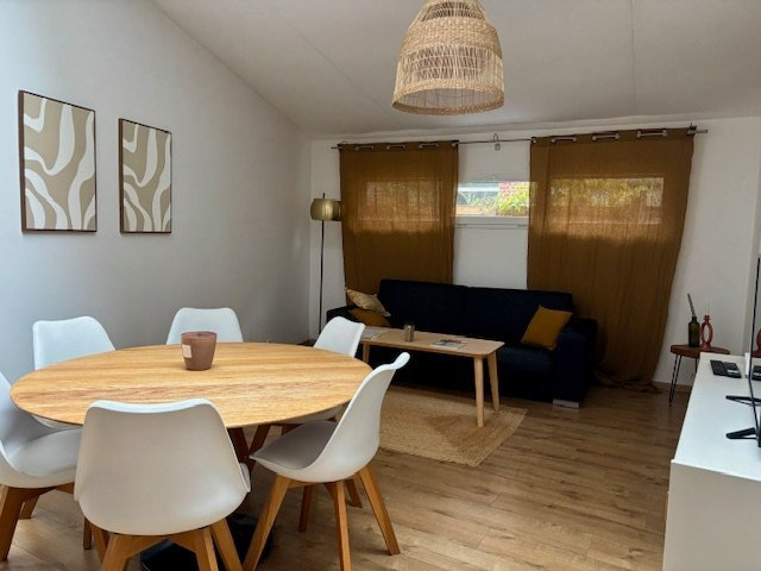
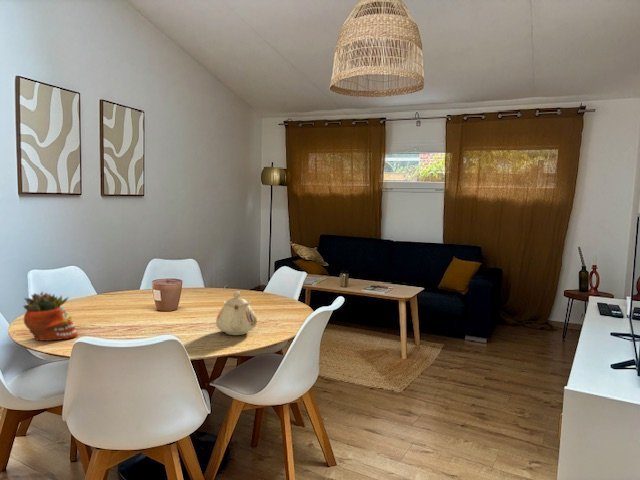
+ succulent planter (51, 314)
+ teapot (236, 311)
